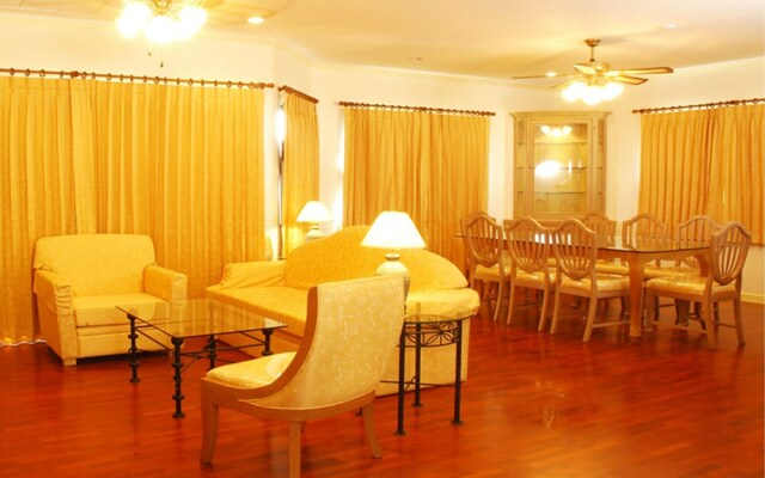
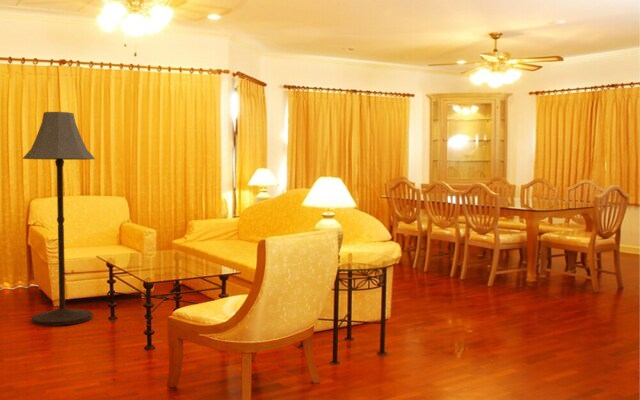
+ floor lamp (60, 216)
